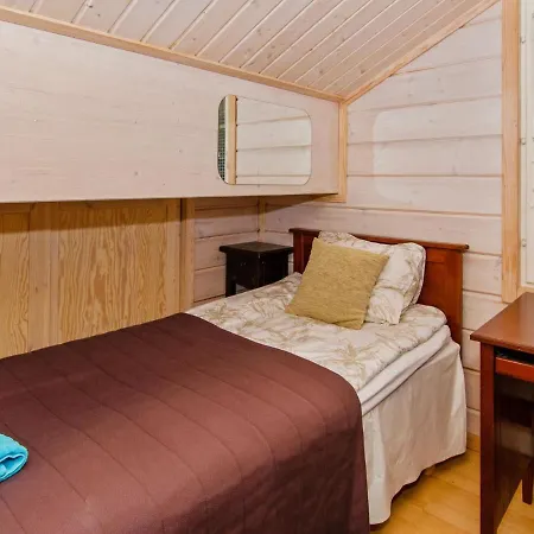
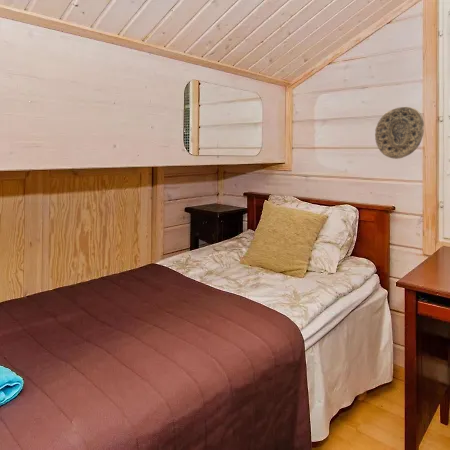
+ decorative plate (398, 132)
